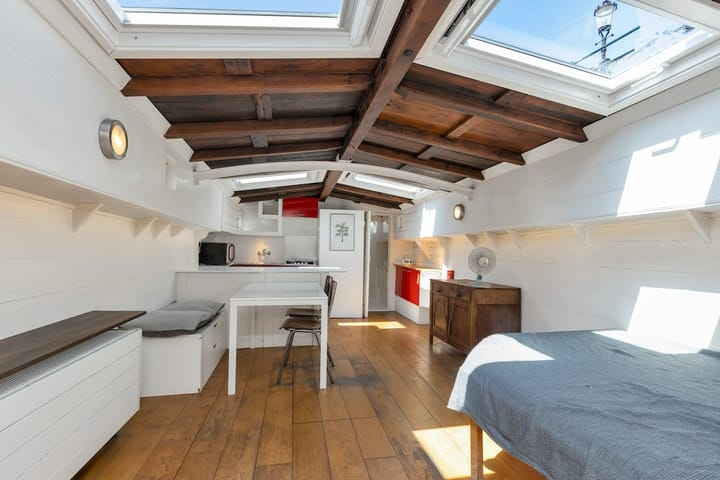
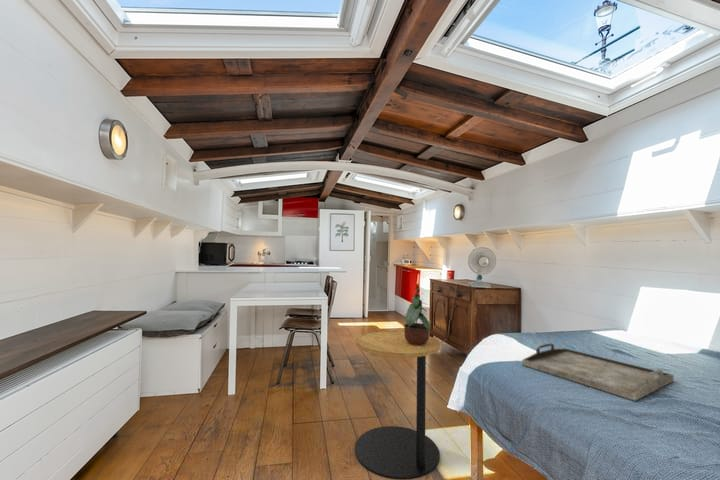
+ side table (417, 395)
+ serving tray (593, 364)
+ potted plant (415, 312)
